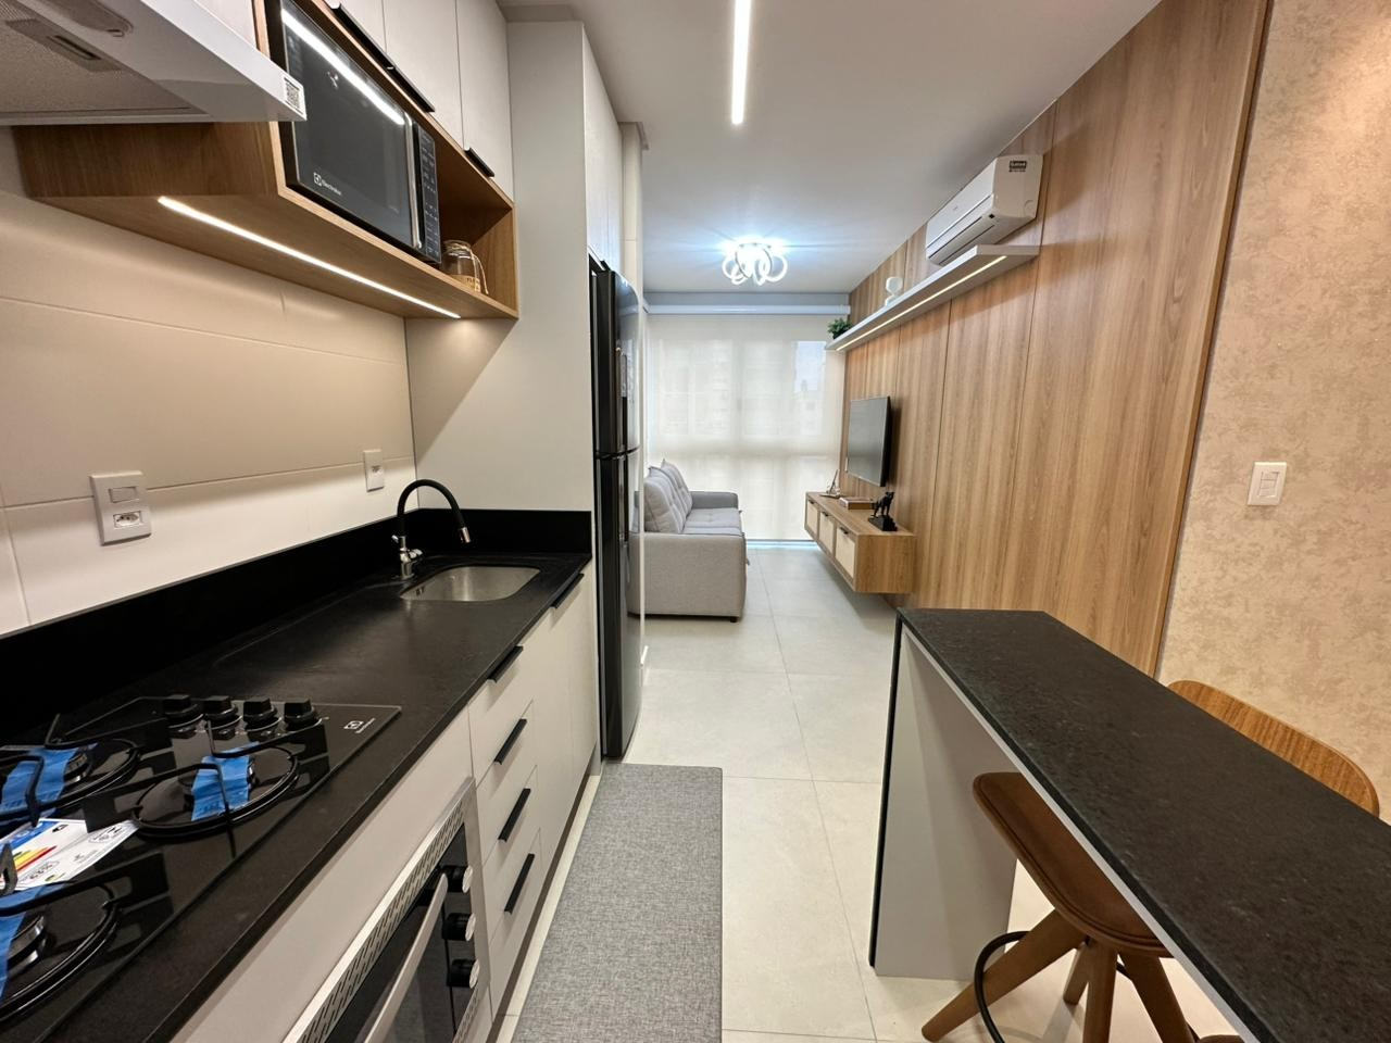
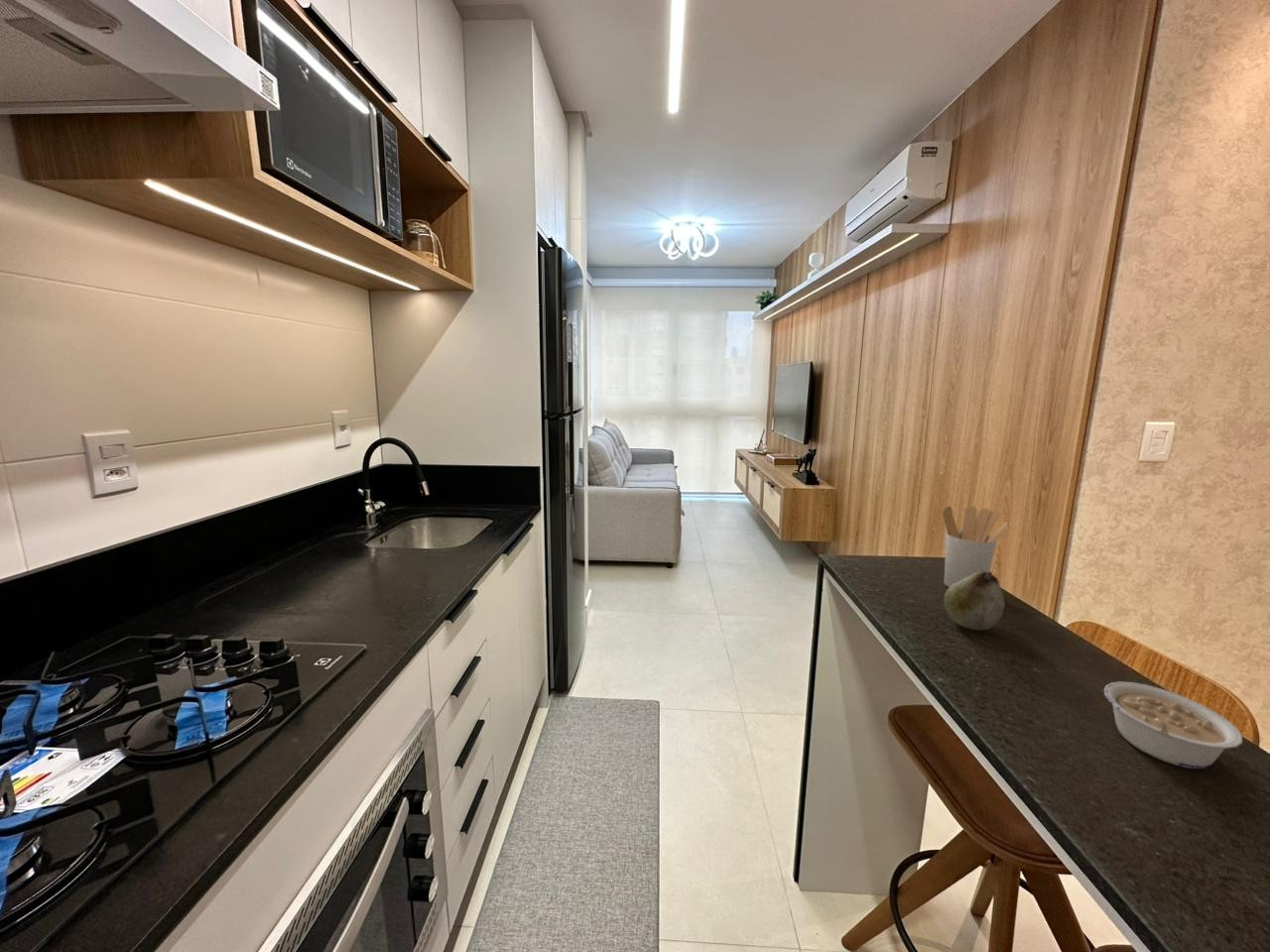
+ legume (1168, 727)
+ utensil holder (971, 546)
+ fruit (973, 596)
